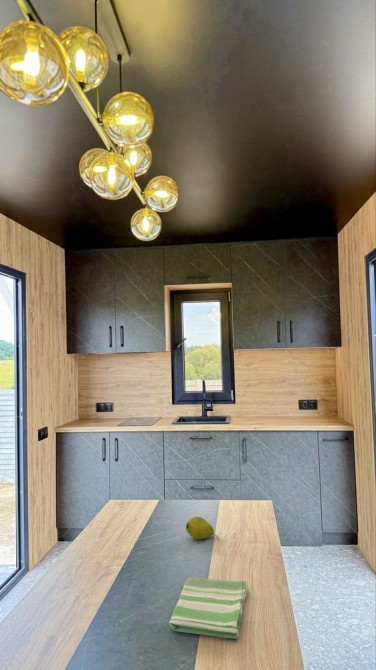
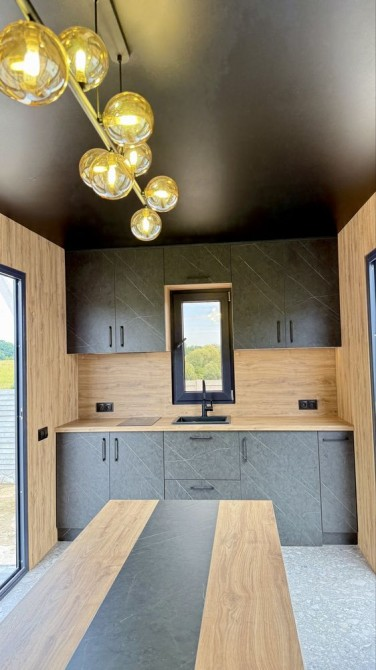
- dish towel (210, 603)
- fruit (202, 527)
